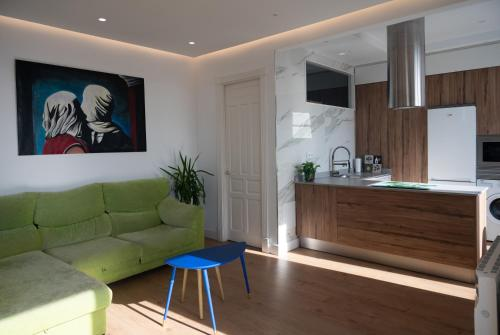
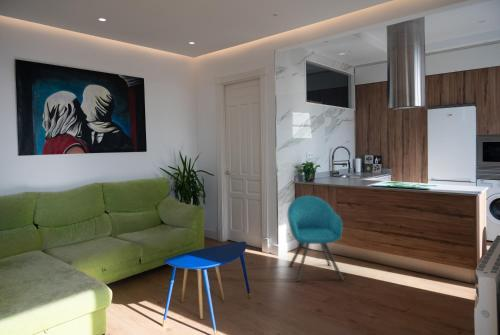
+ chair (312, 235)
